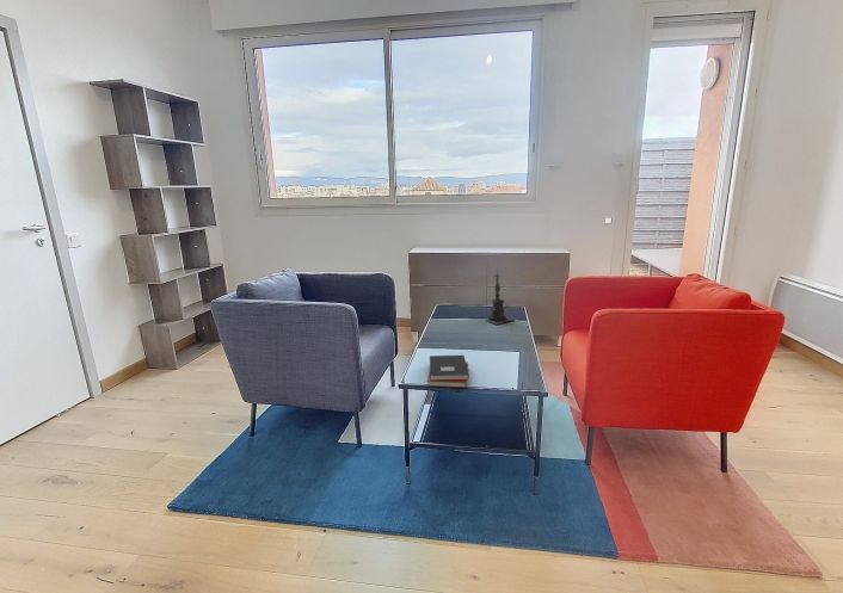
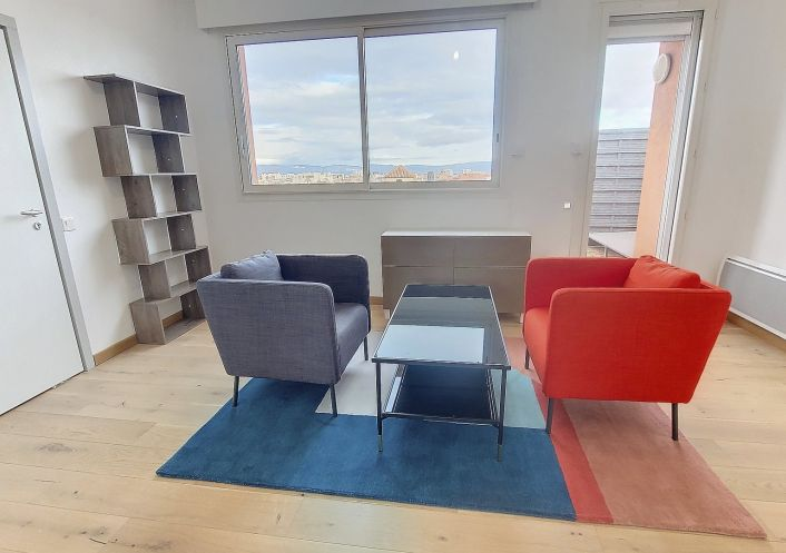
- hardback book (448, 369)
- candle holder (497, 294)
